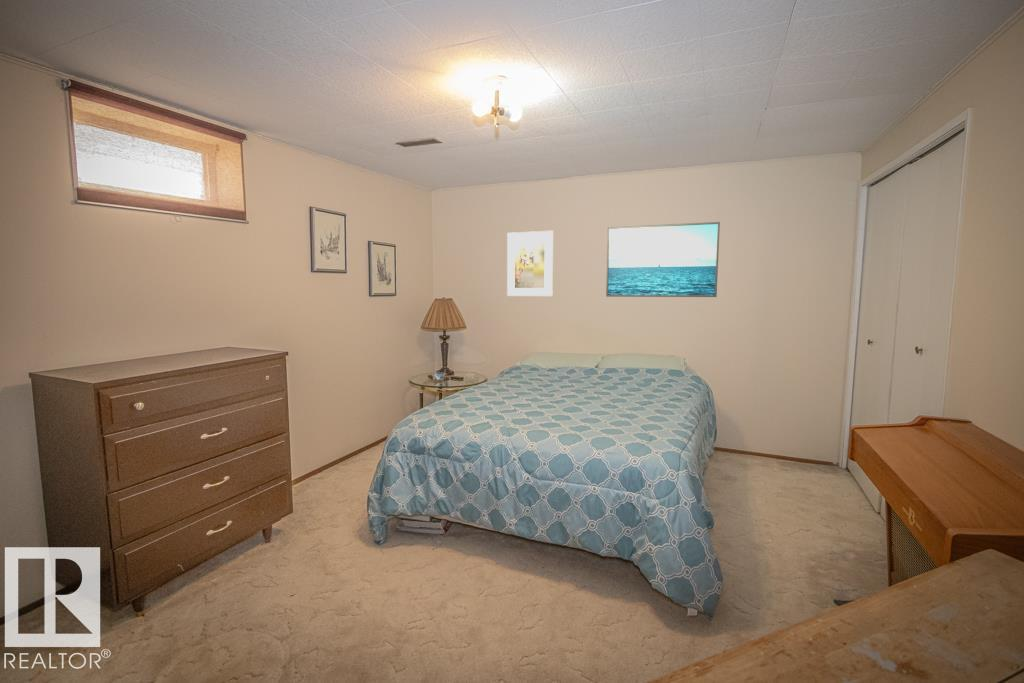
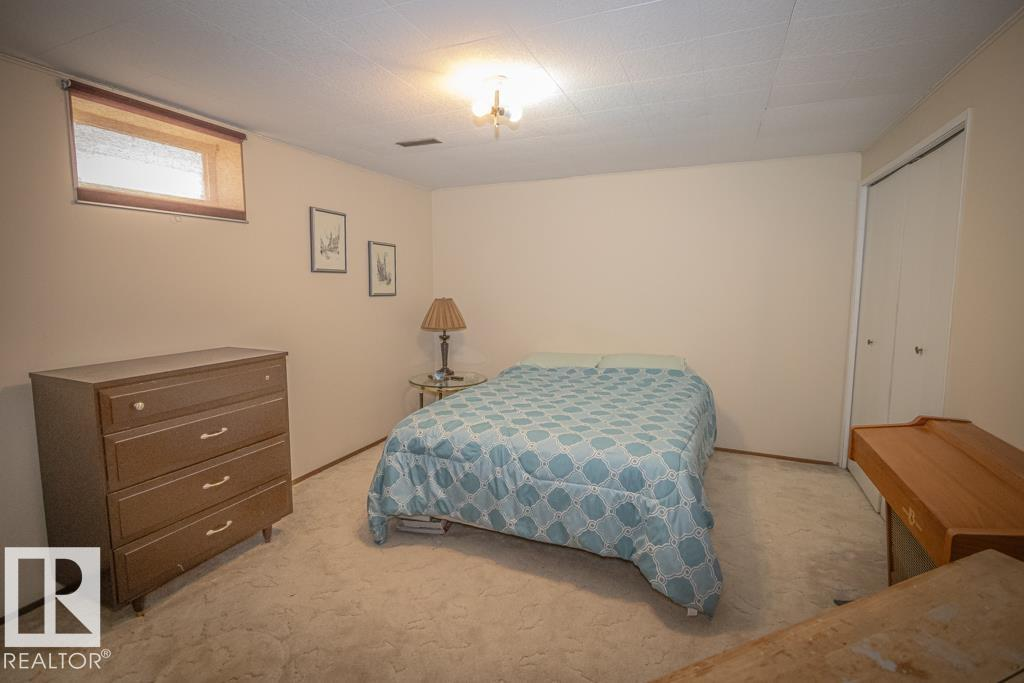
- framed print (660, 261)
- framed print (529, 264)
